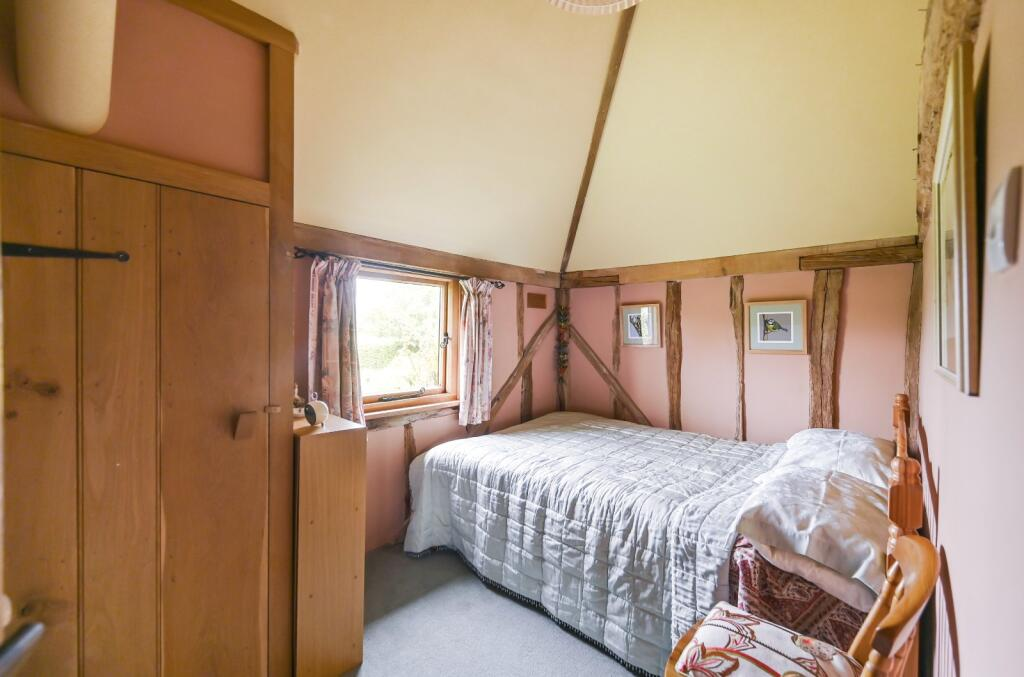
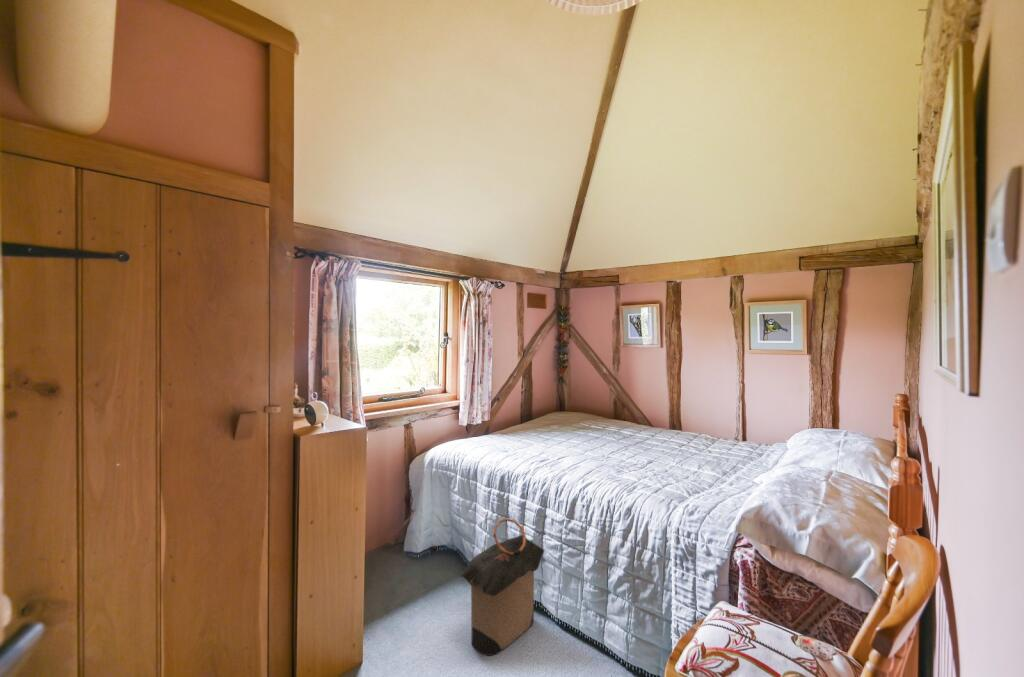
+ laundry hamper (504, 580)
